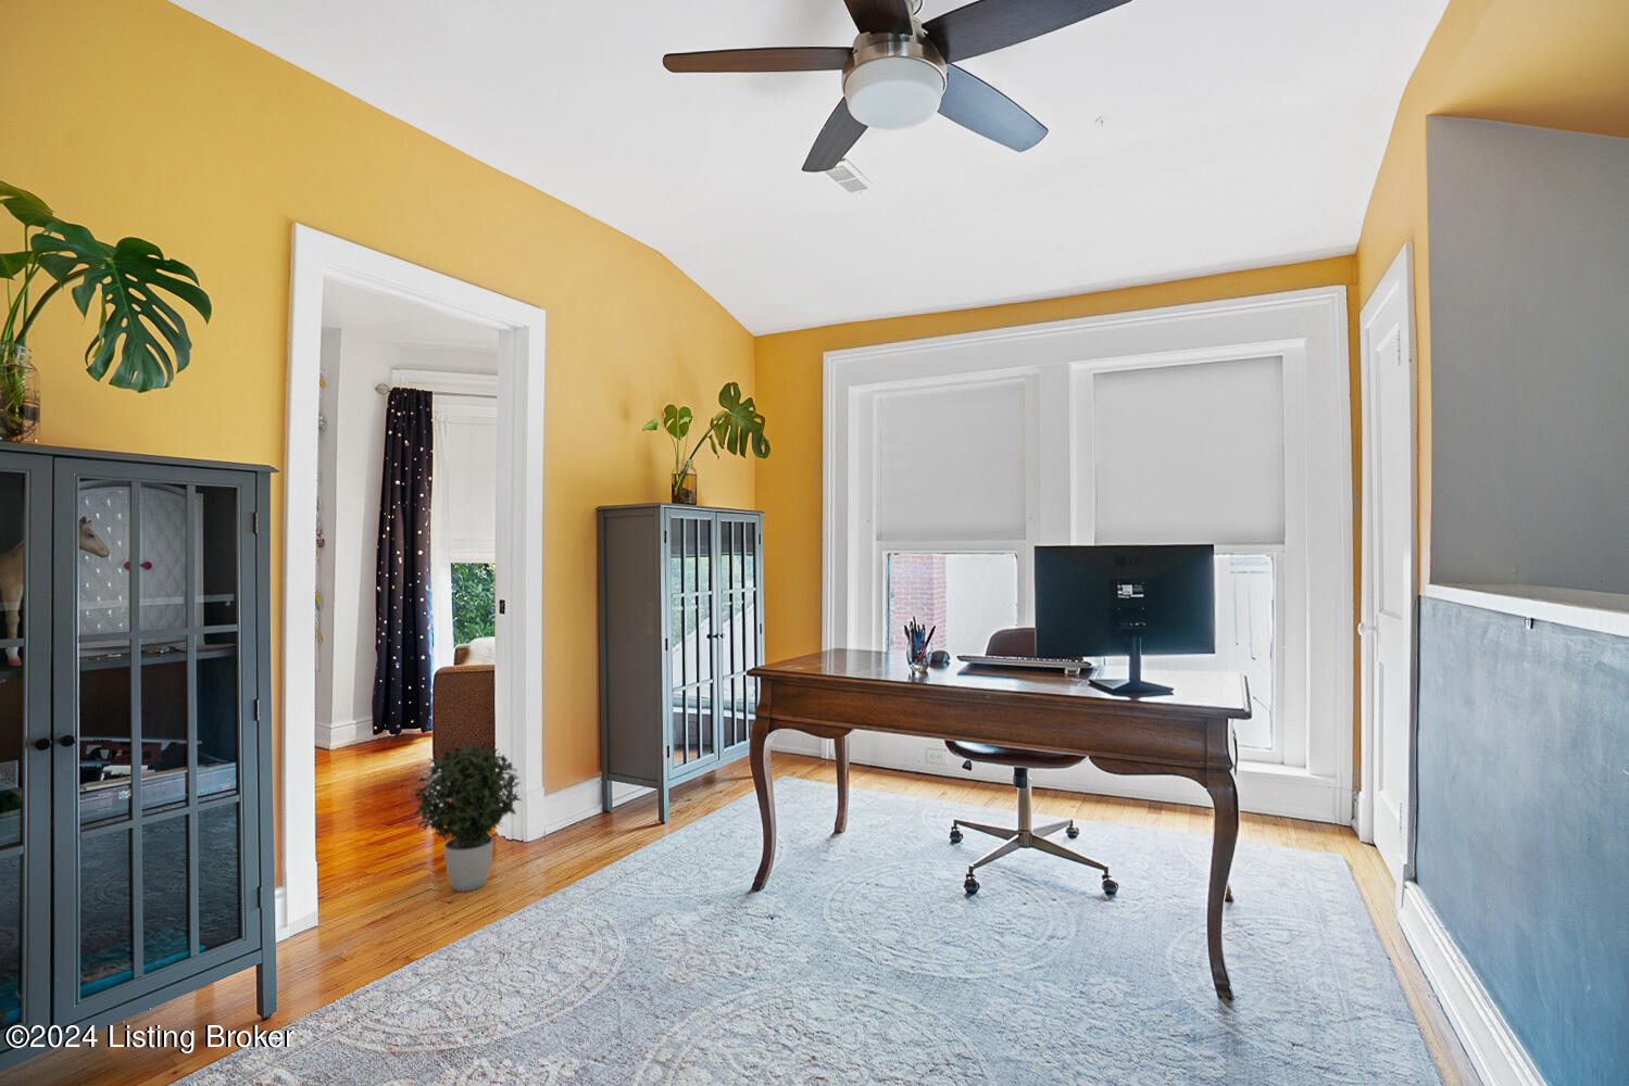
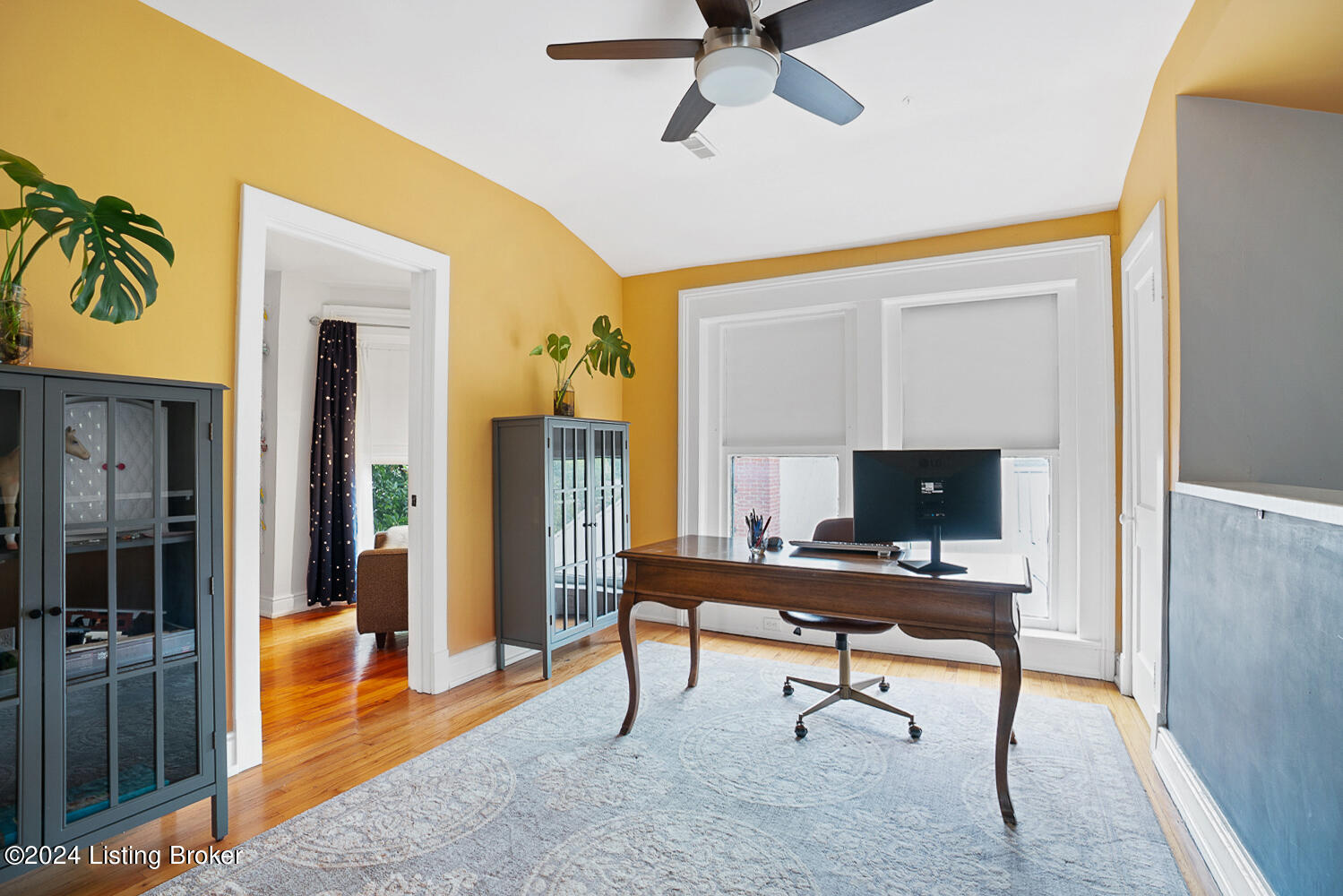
- potted plant (471, 814)
